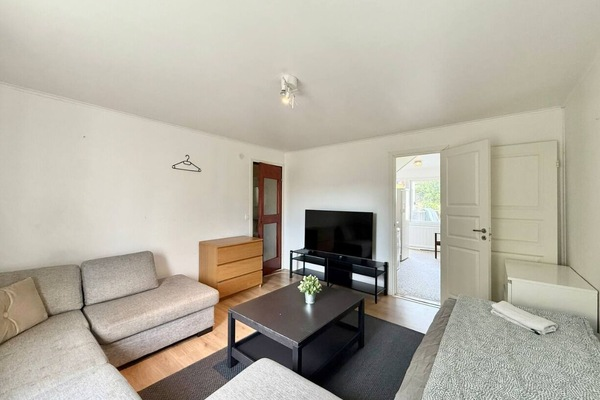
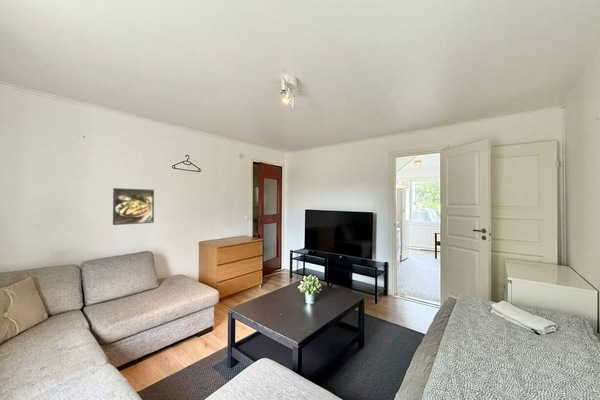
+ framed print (134, 206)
